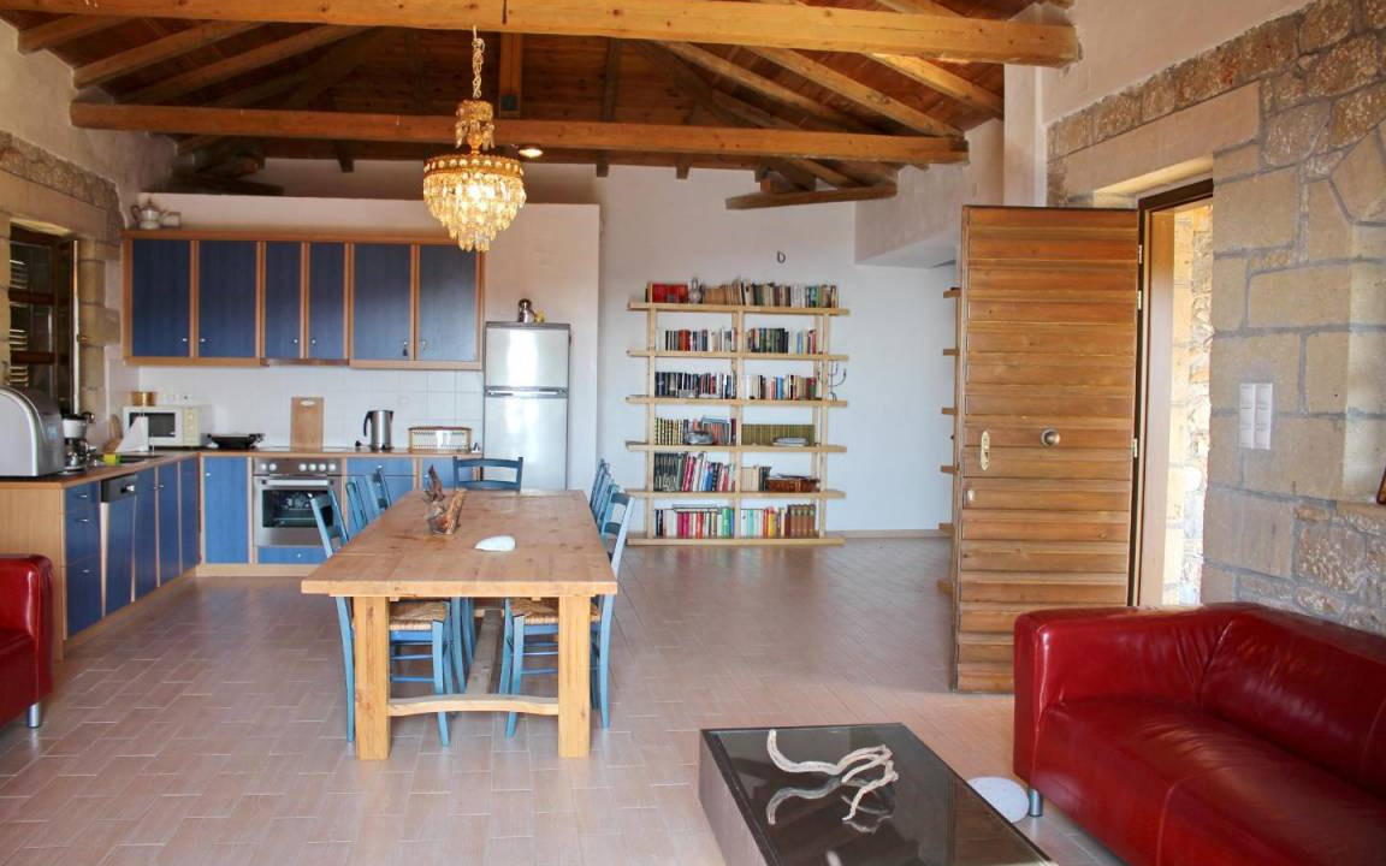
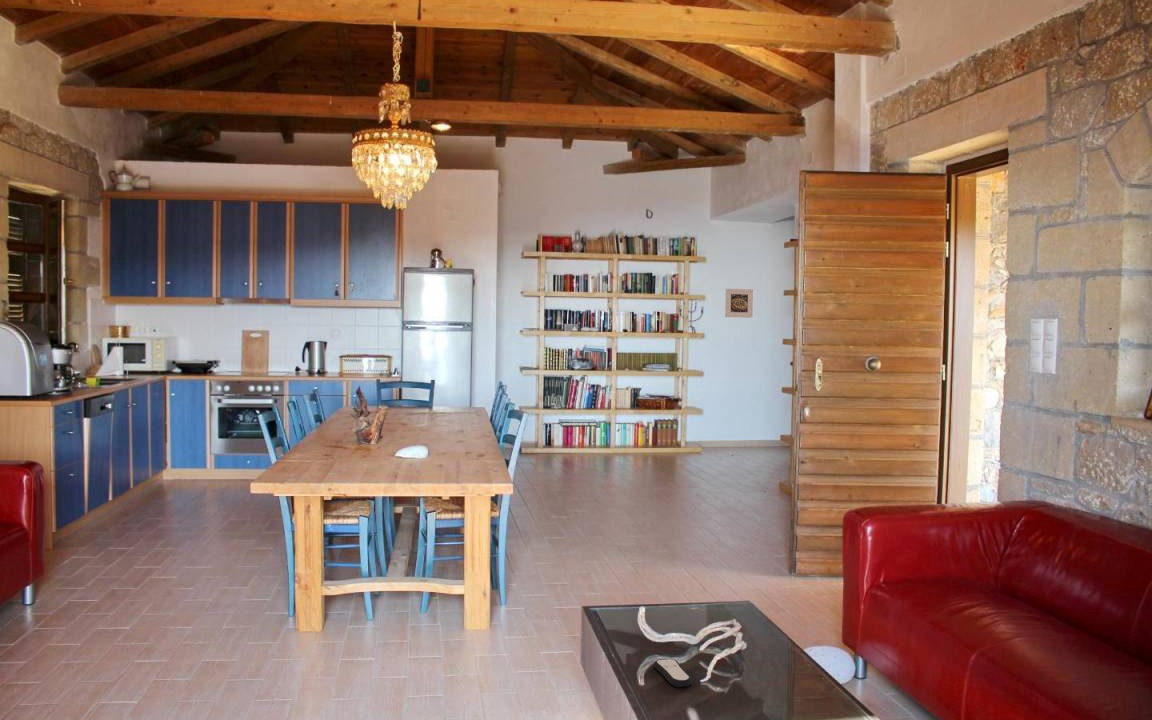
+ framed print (739, 303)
+ remote control (673, 672)
